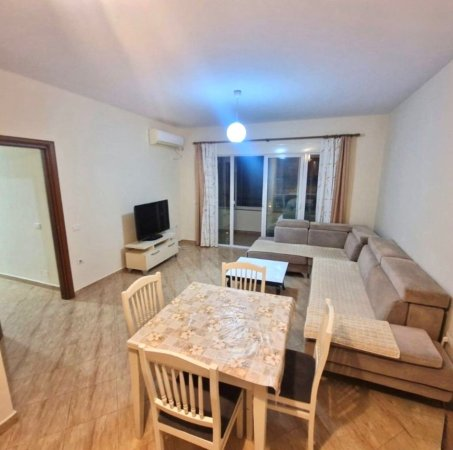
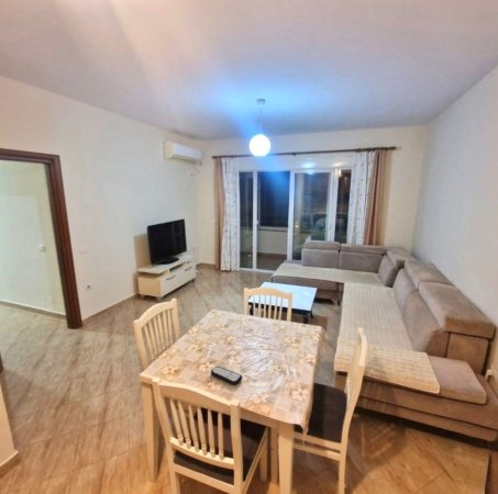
+ remote control (225, 374)
